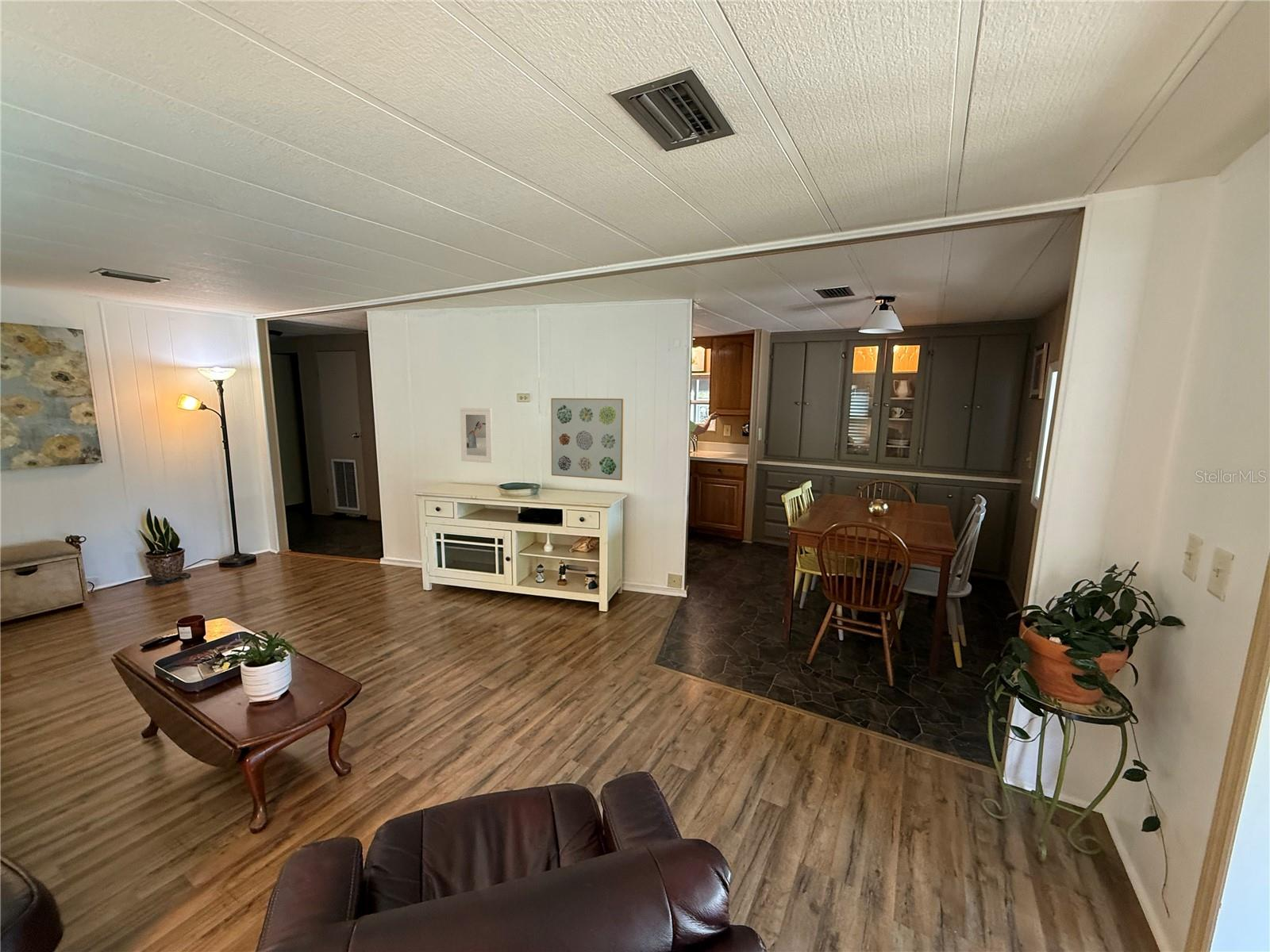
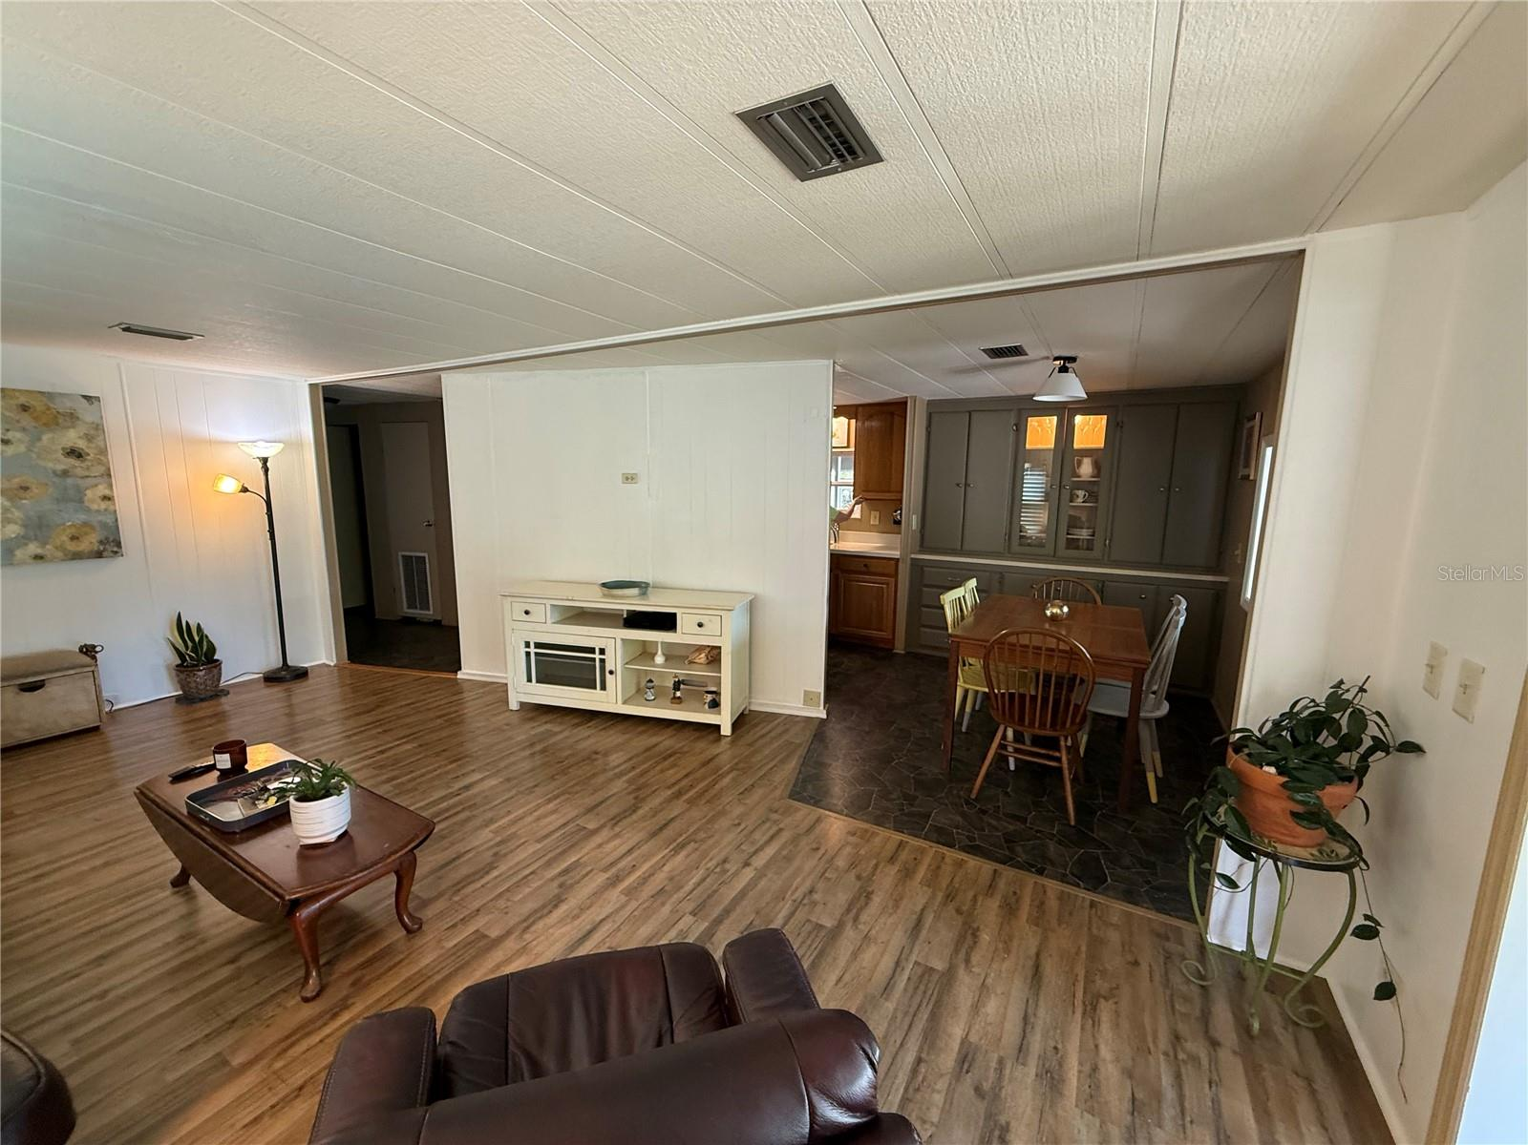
- wall art (586, 438)
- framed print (476, 435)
